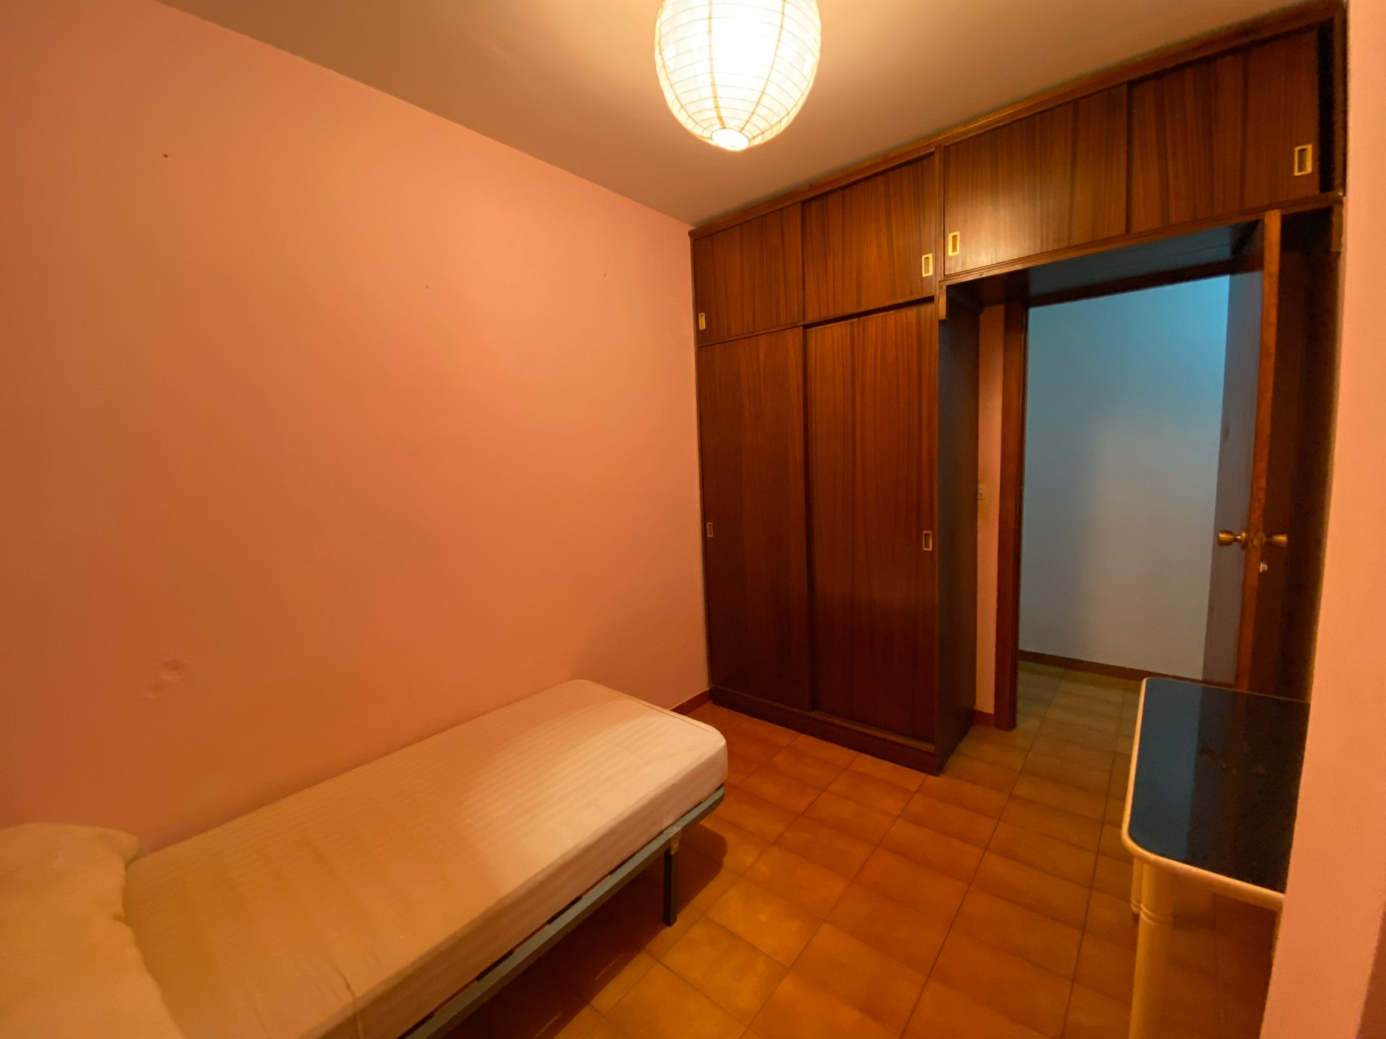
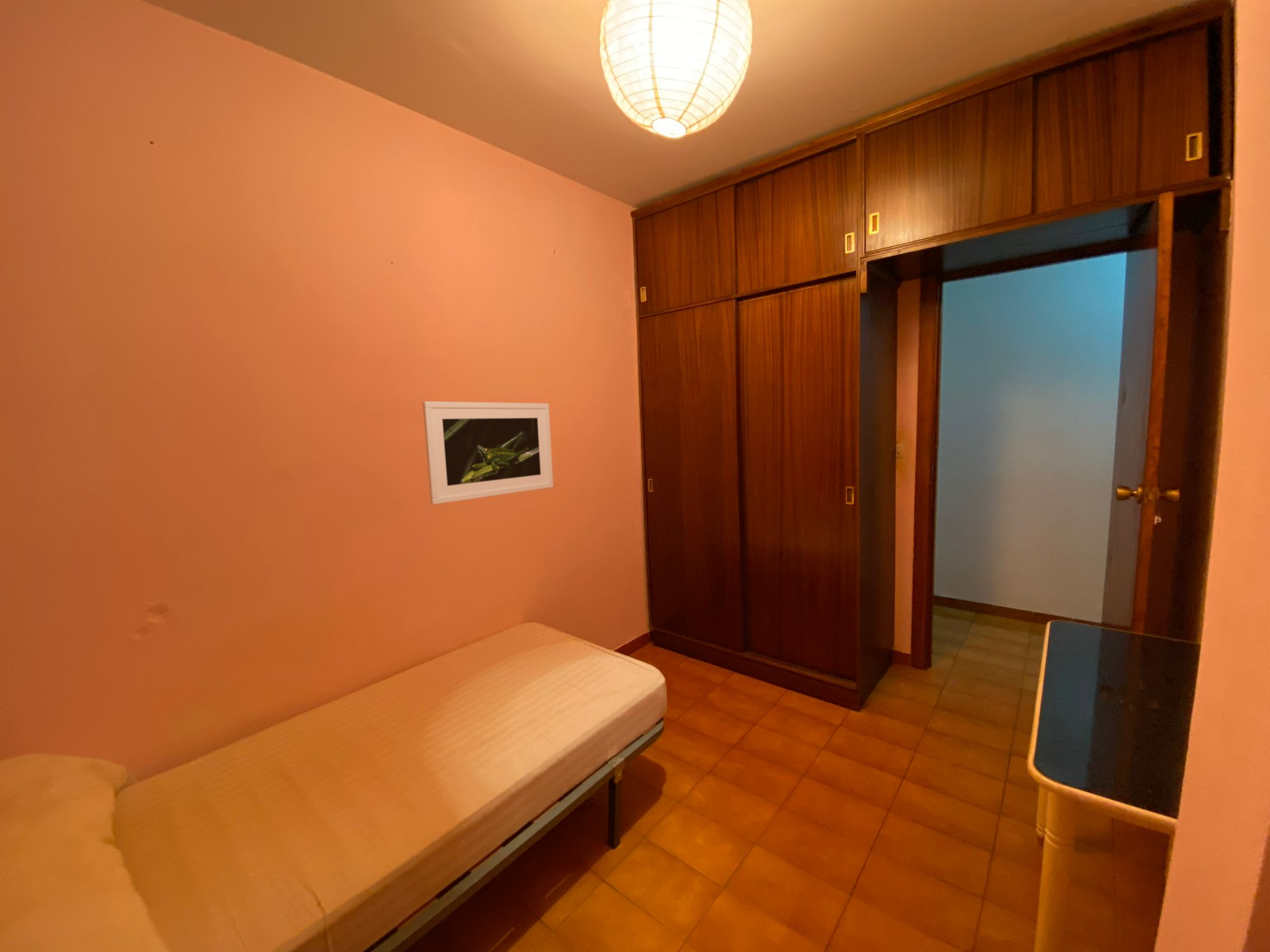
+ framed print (495, 449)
